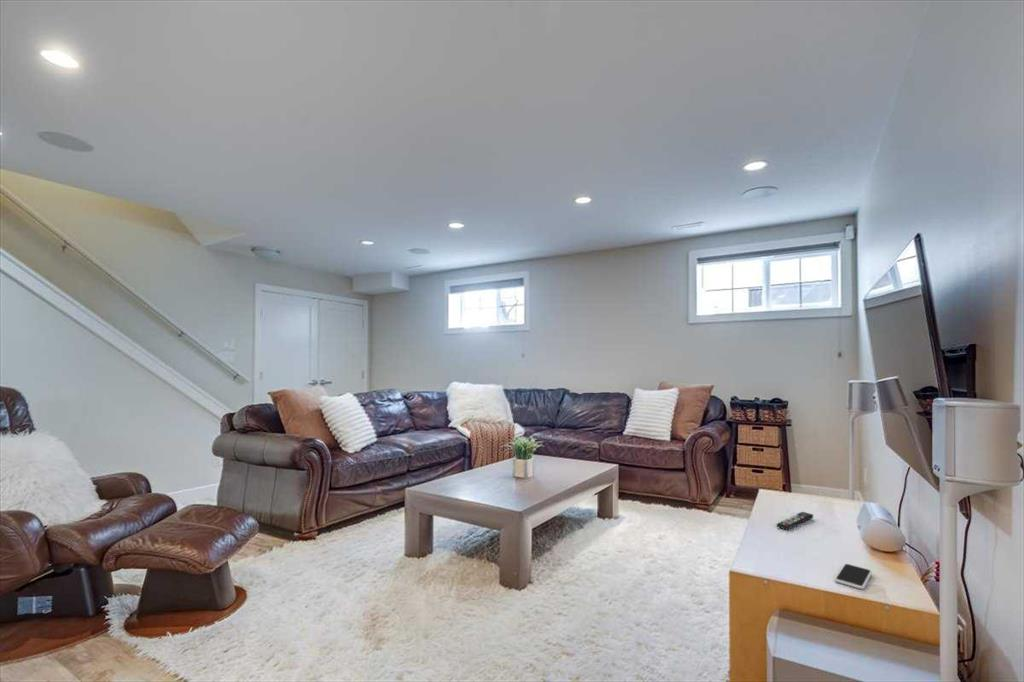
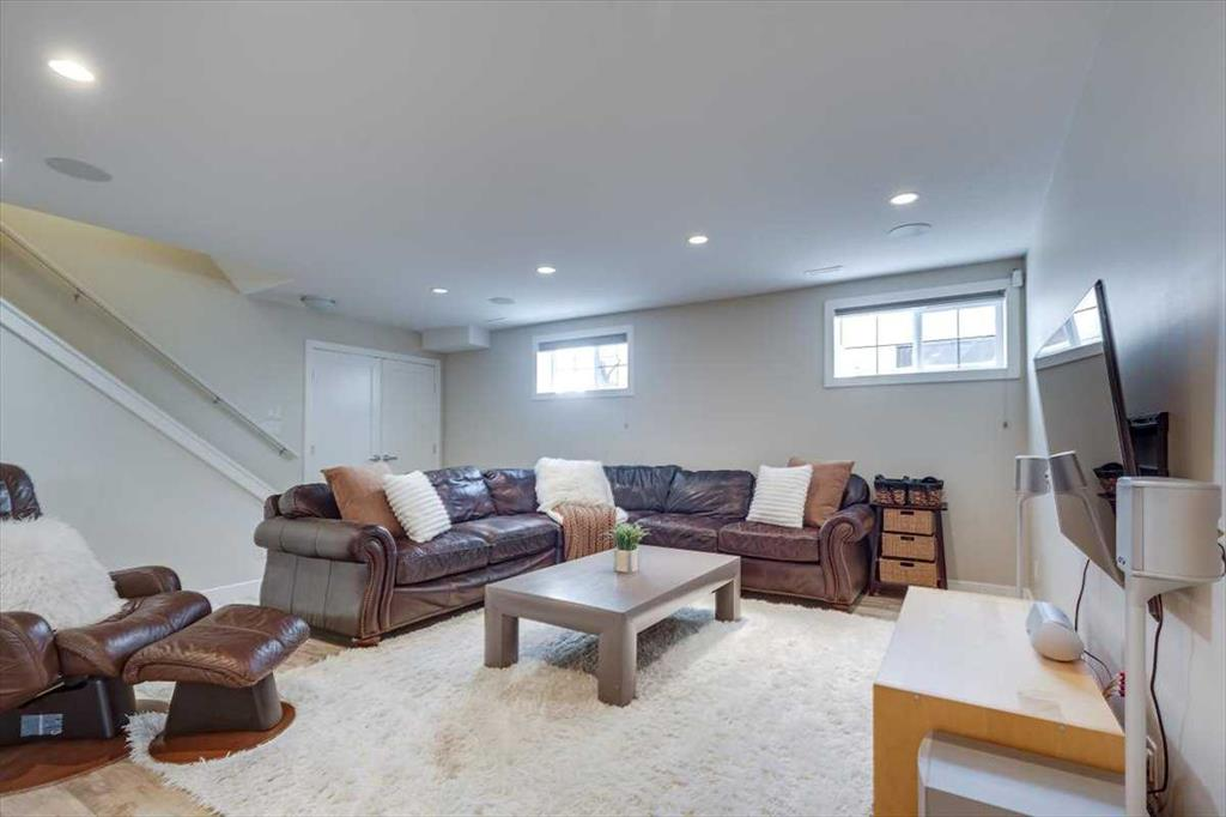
- smartphone (853, 575)
- remote control (795, 520)
